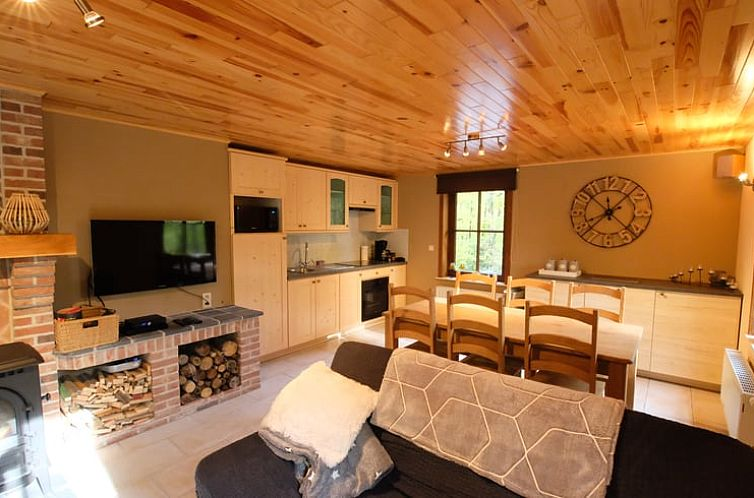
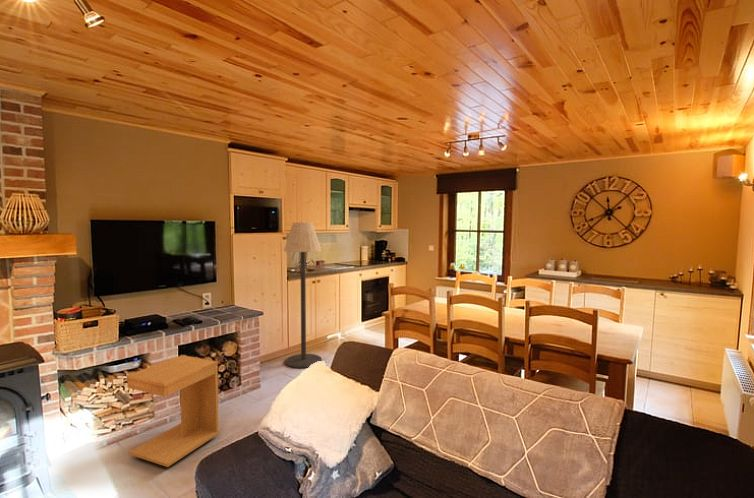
+ floor lamp (303, 292)
+ side table (181, 408)
